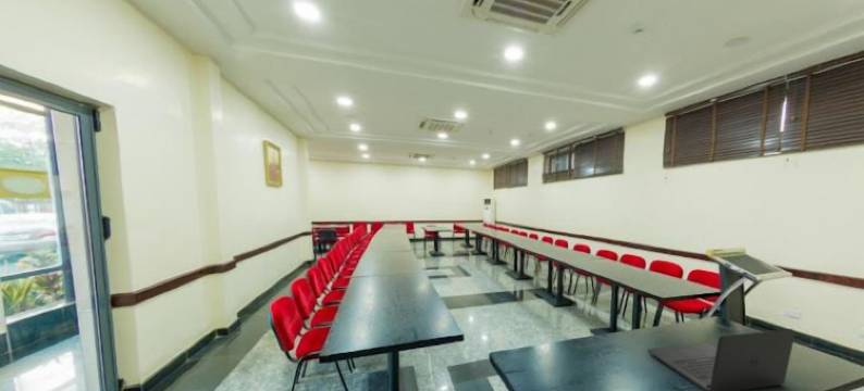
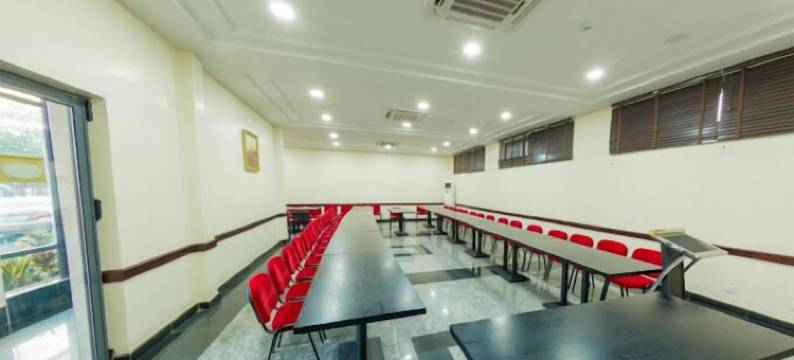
- laptop (709, 344)
